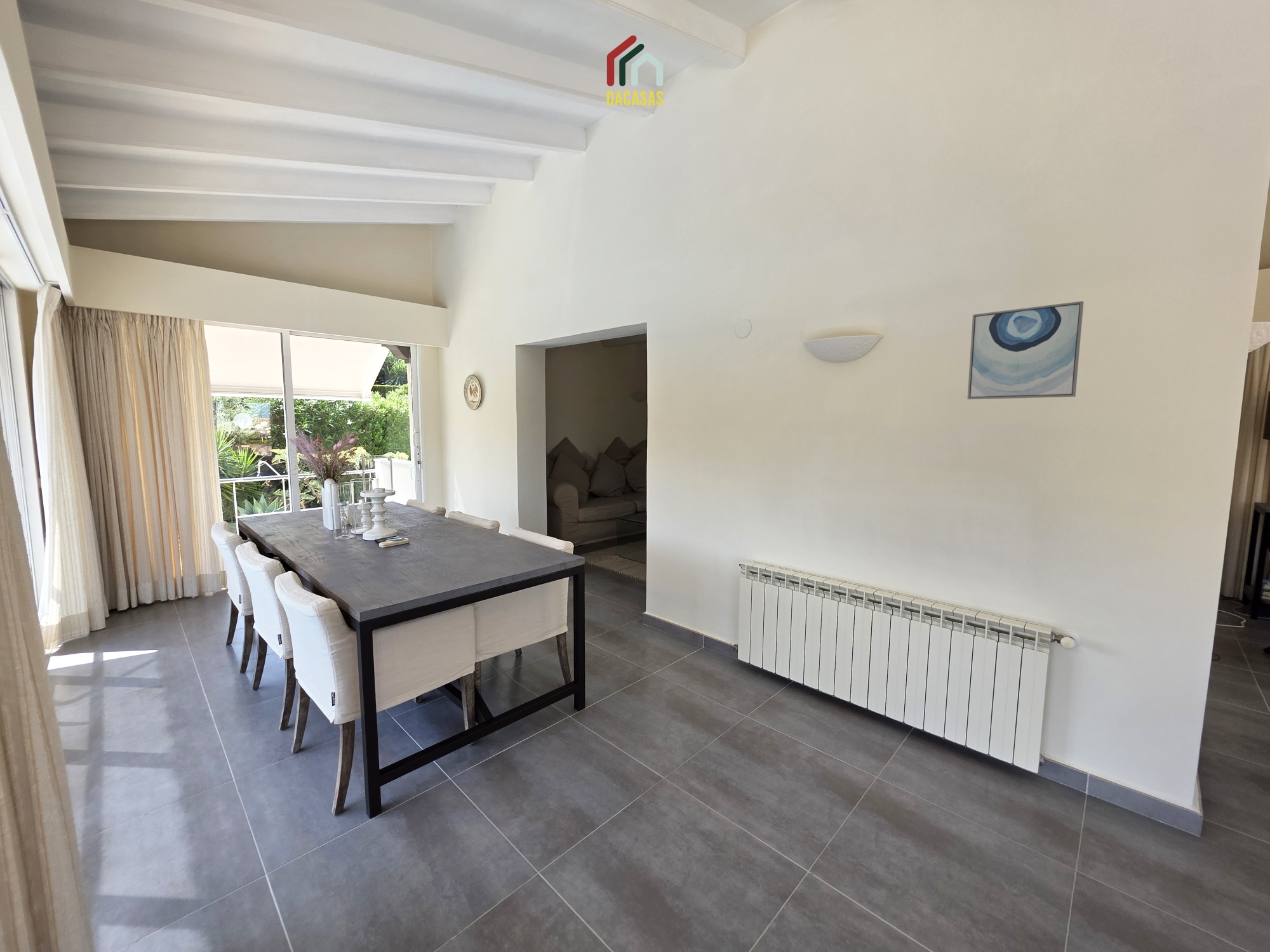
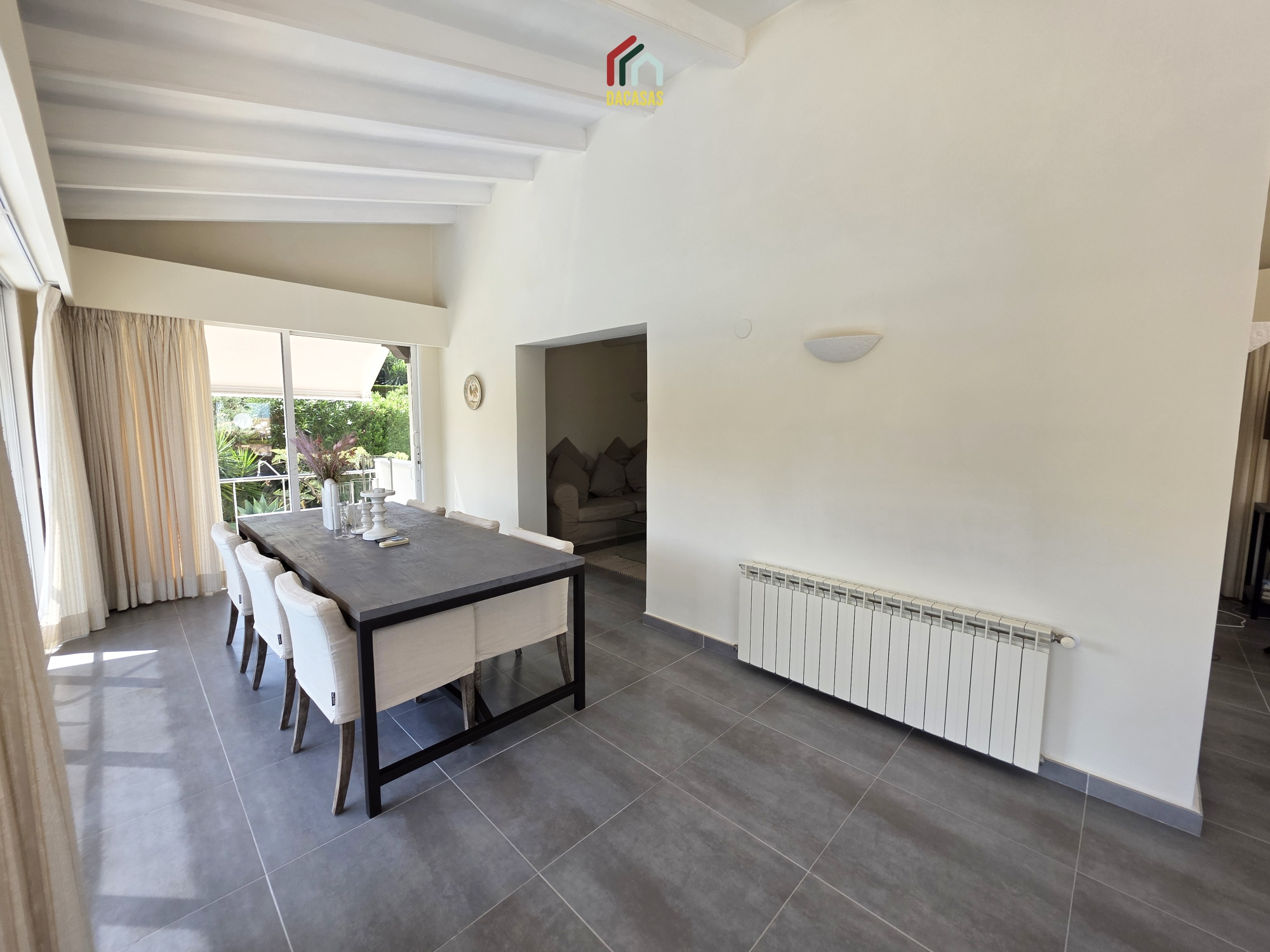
- wall art (1021, 354)
